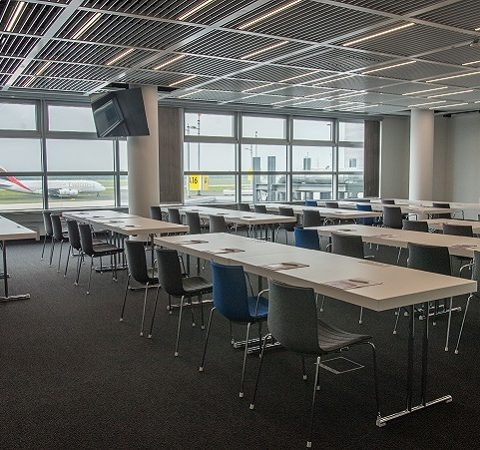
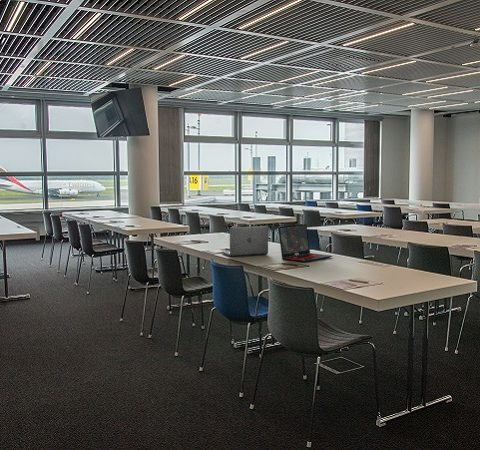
+ laptop (305, 242)
+ laptop (244, 239)
